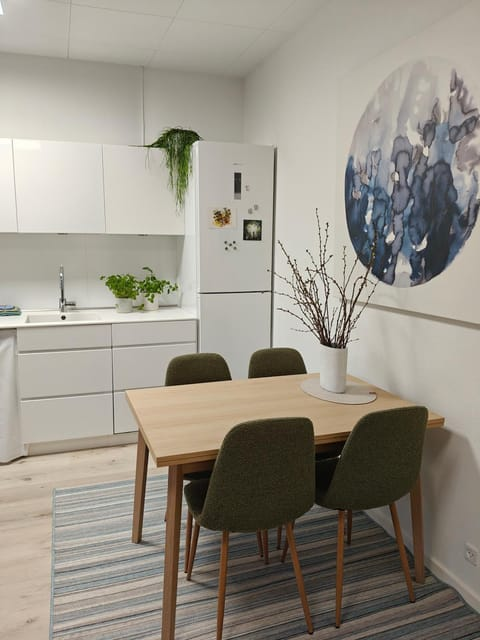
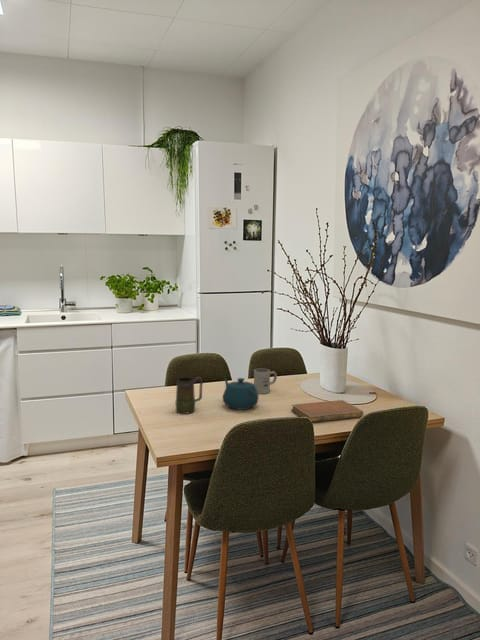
+ notebook (326, 410)
+ teapot (239, 392)
+ mug (265, 380)
+ mug (189, 394)
